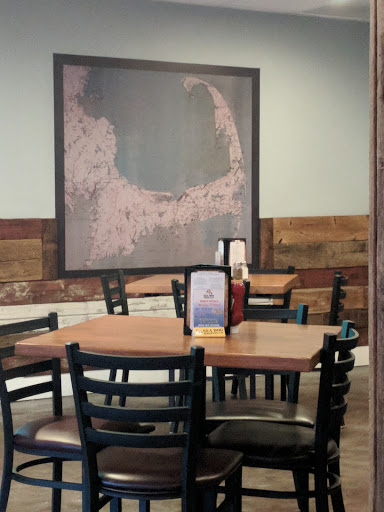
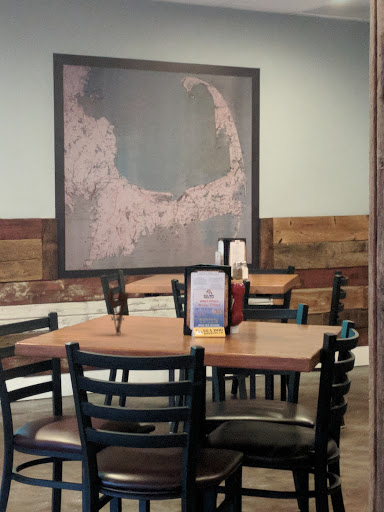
+ utensil holder (116, 310)
